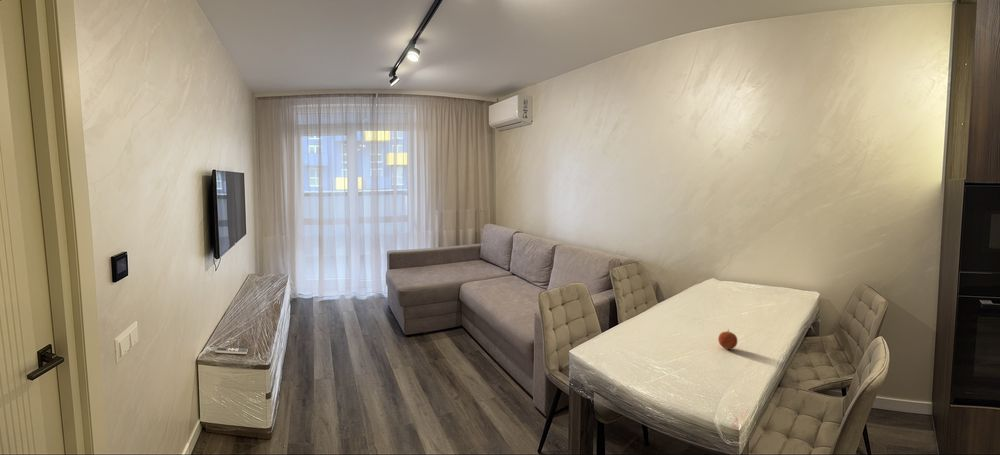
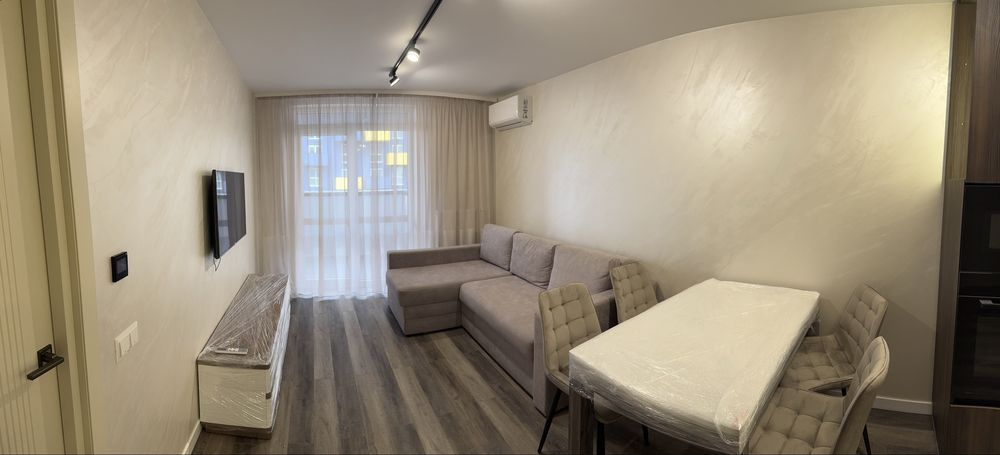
- fruit (727, 338)
